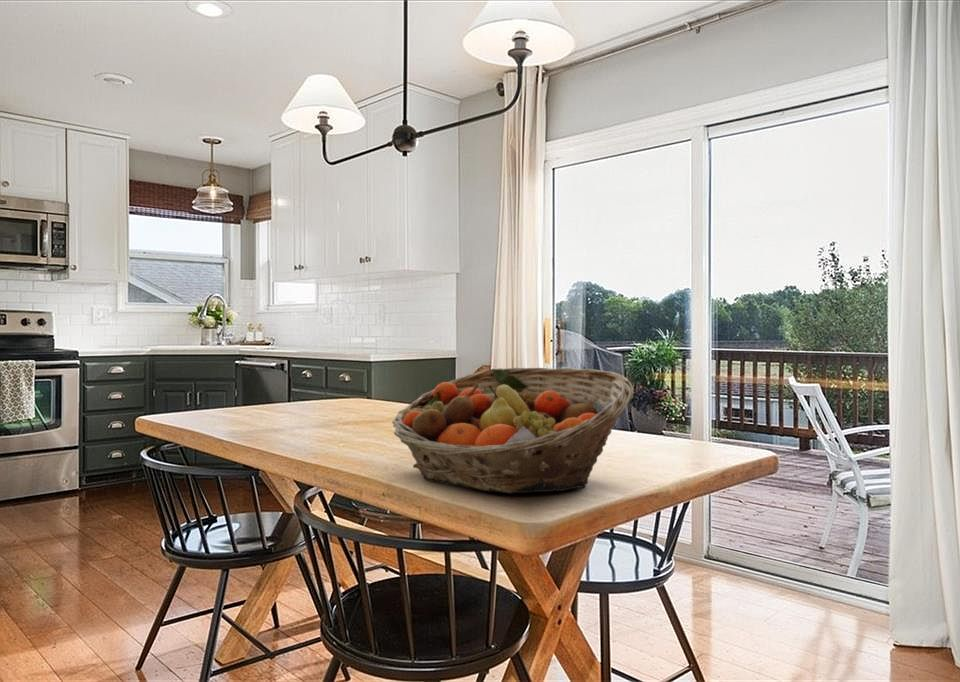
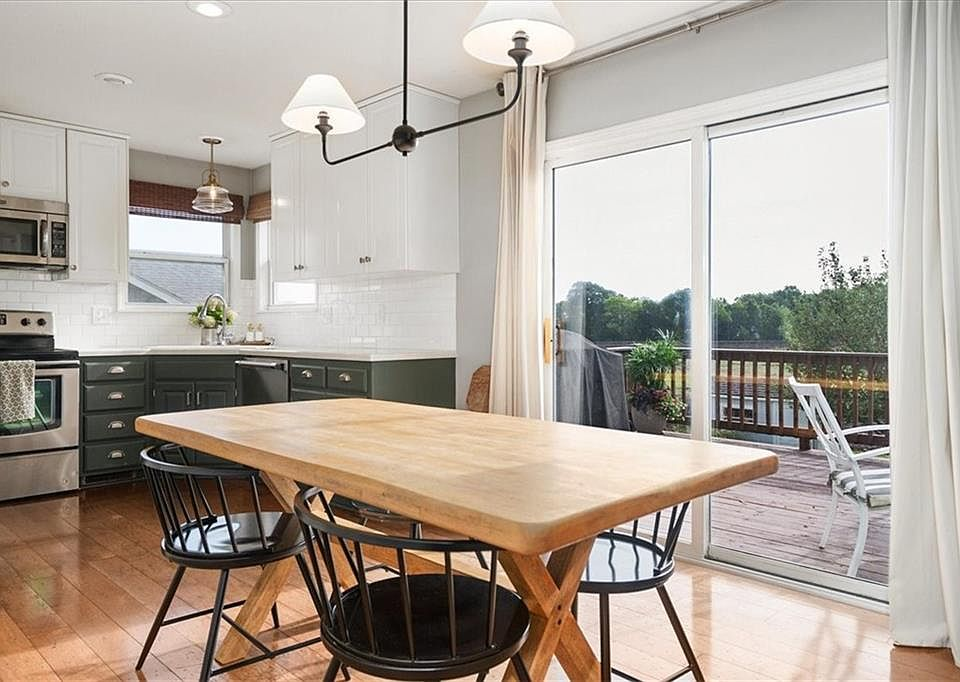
- fruit basket (509, 423)
